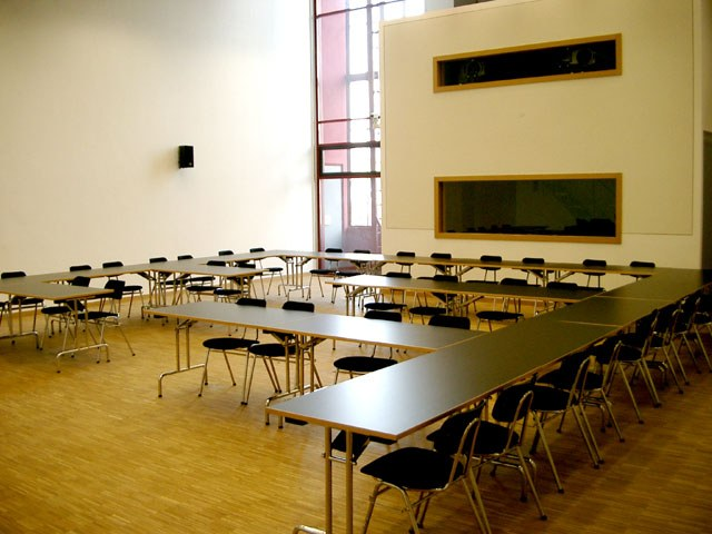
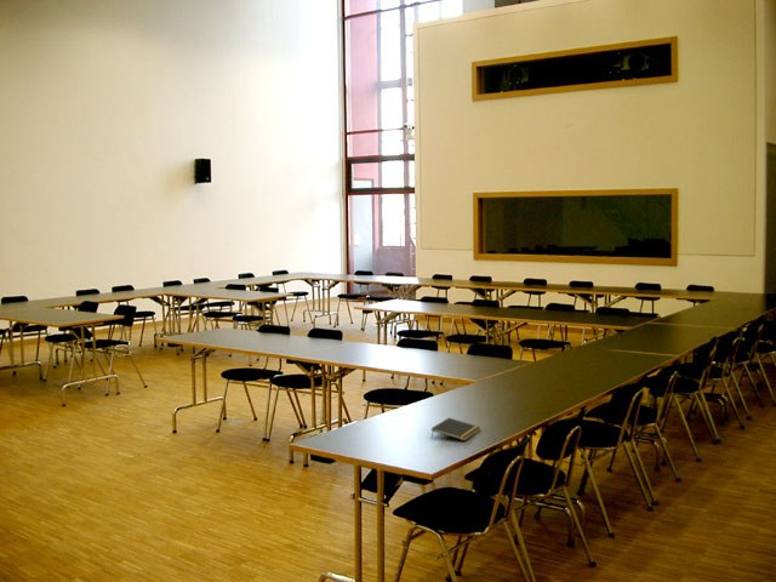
+ notepad (456, 428)
